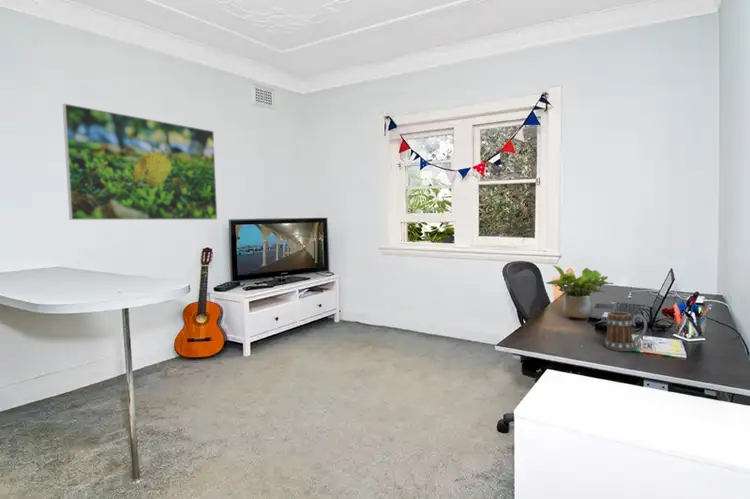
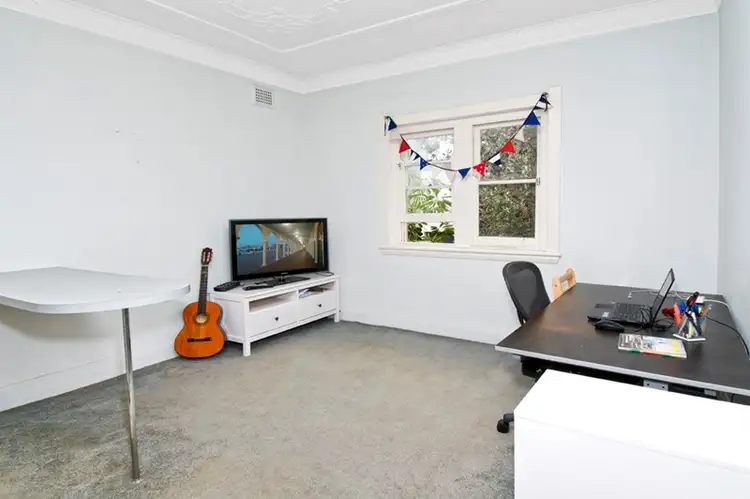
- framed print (150, 169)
- mug (625, 331)
- potted plant (579, 291)
